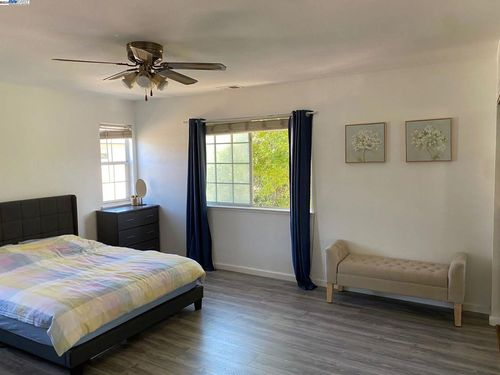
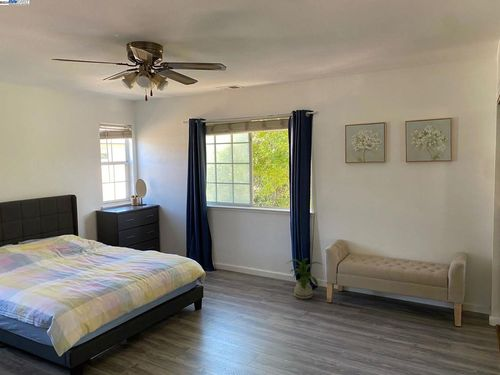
+ house plant (305, 274)
